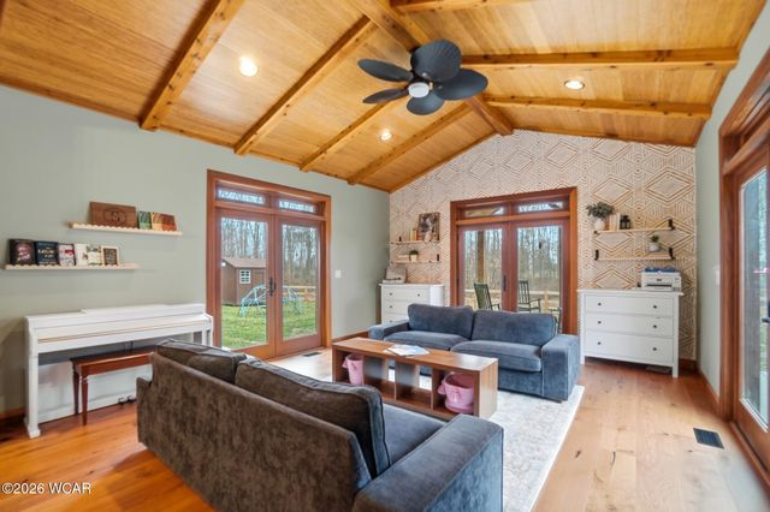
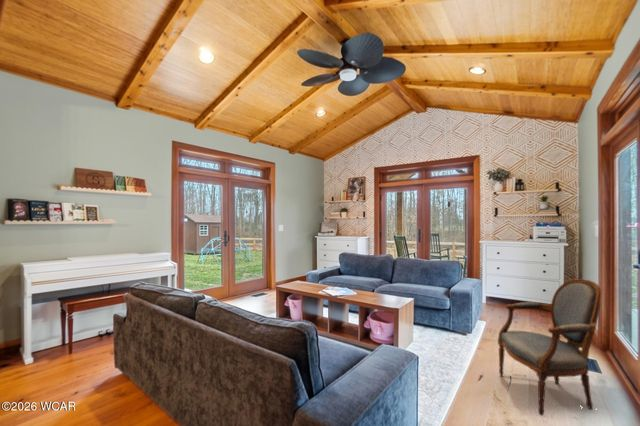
+ armchair (550, 337)
